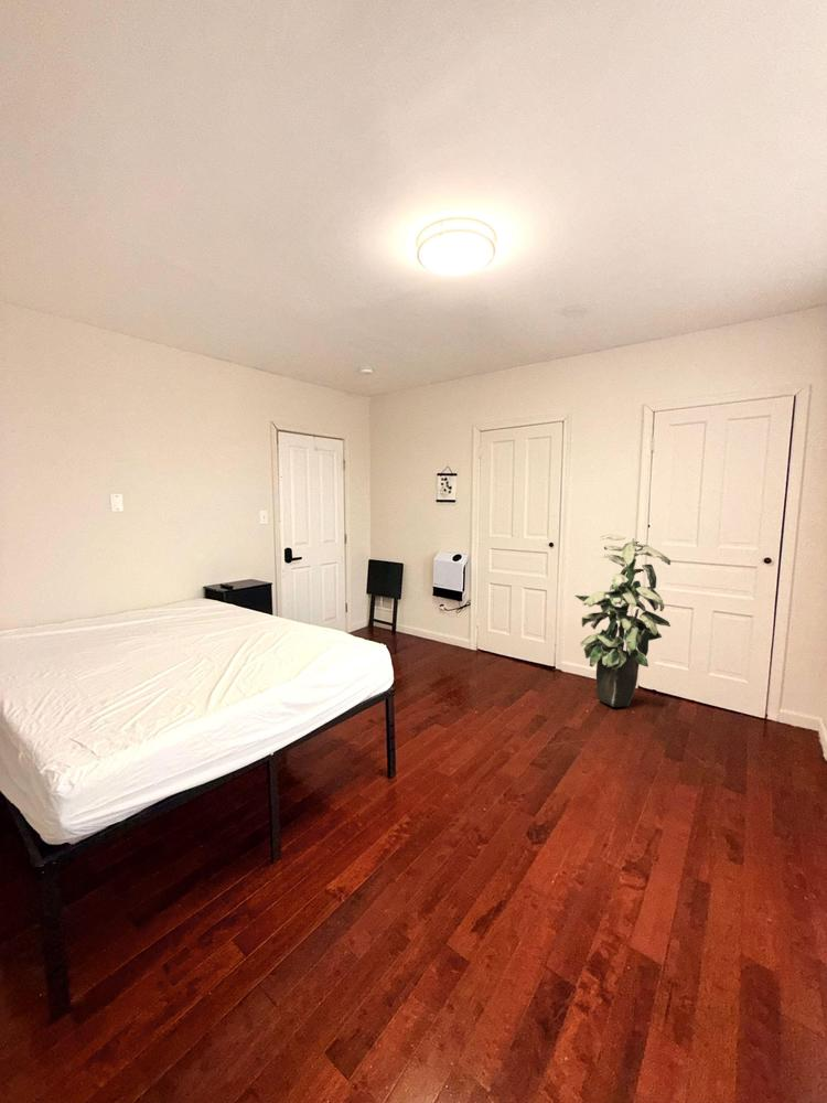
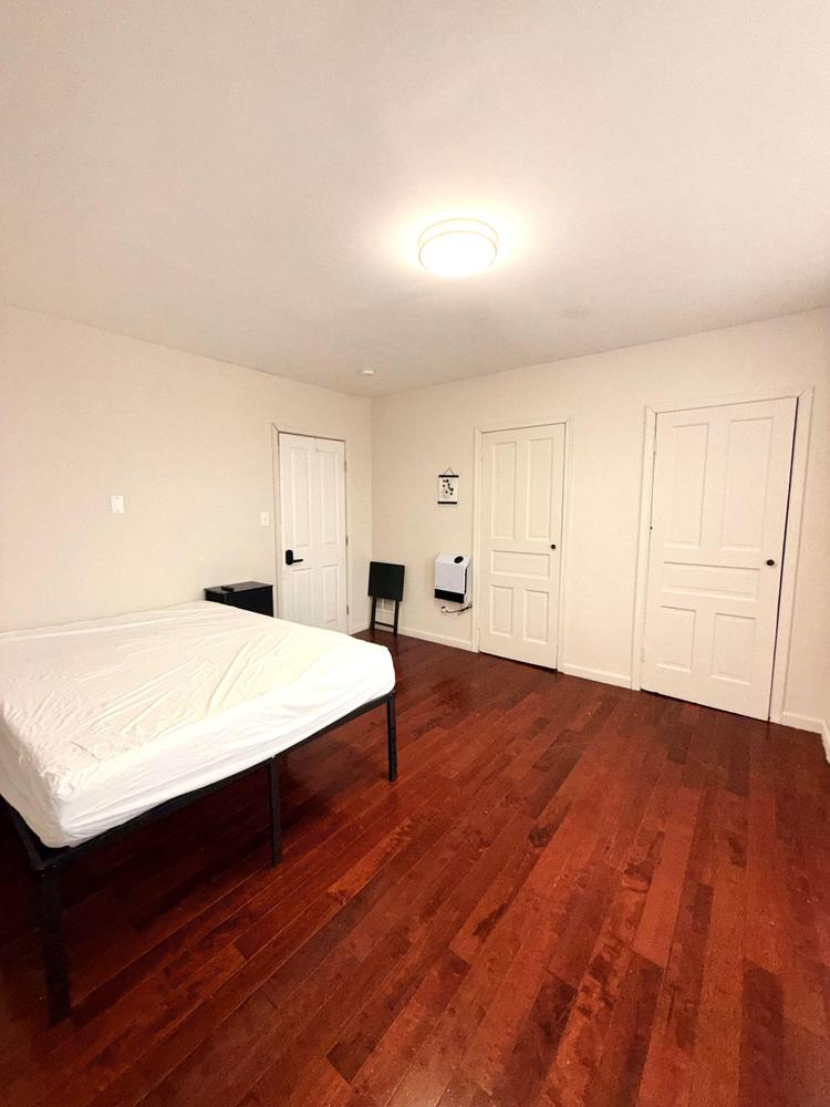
- indoor plant (619, 619)
